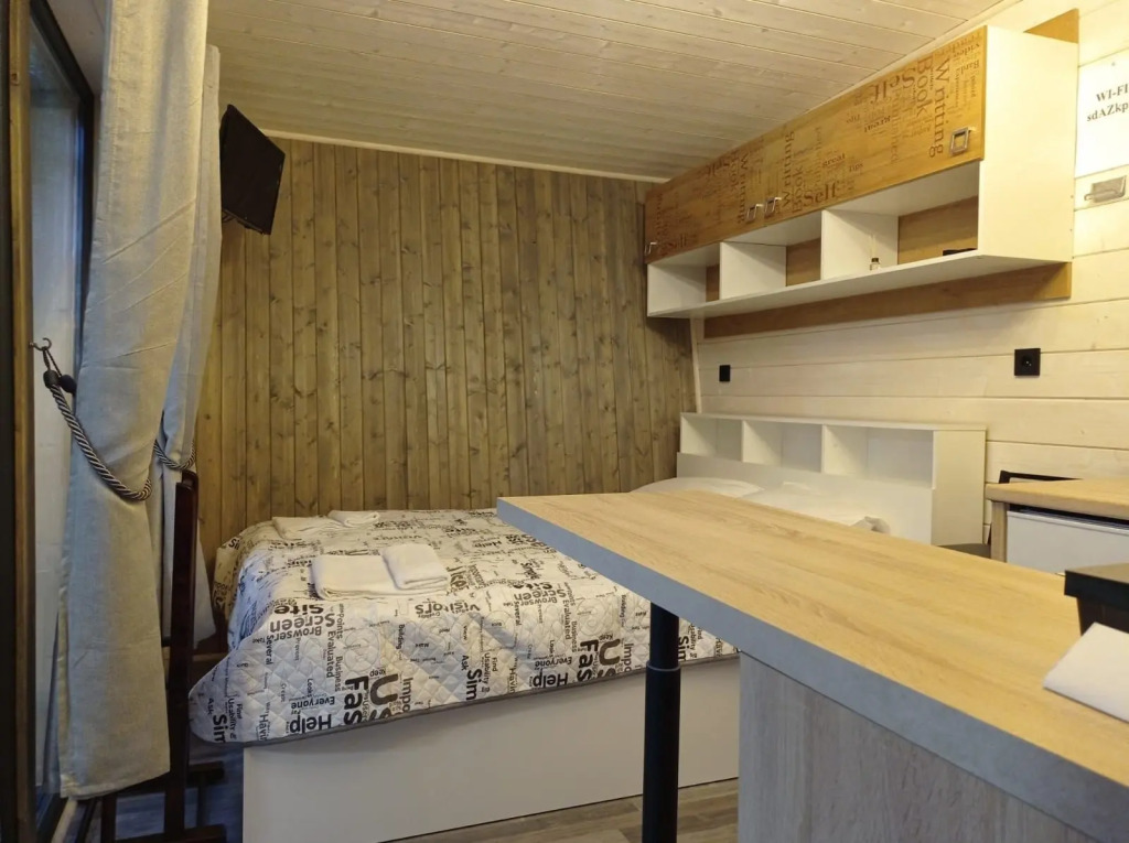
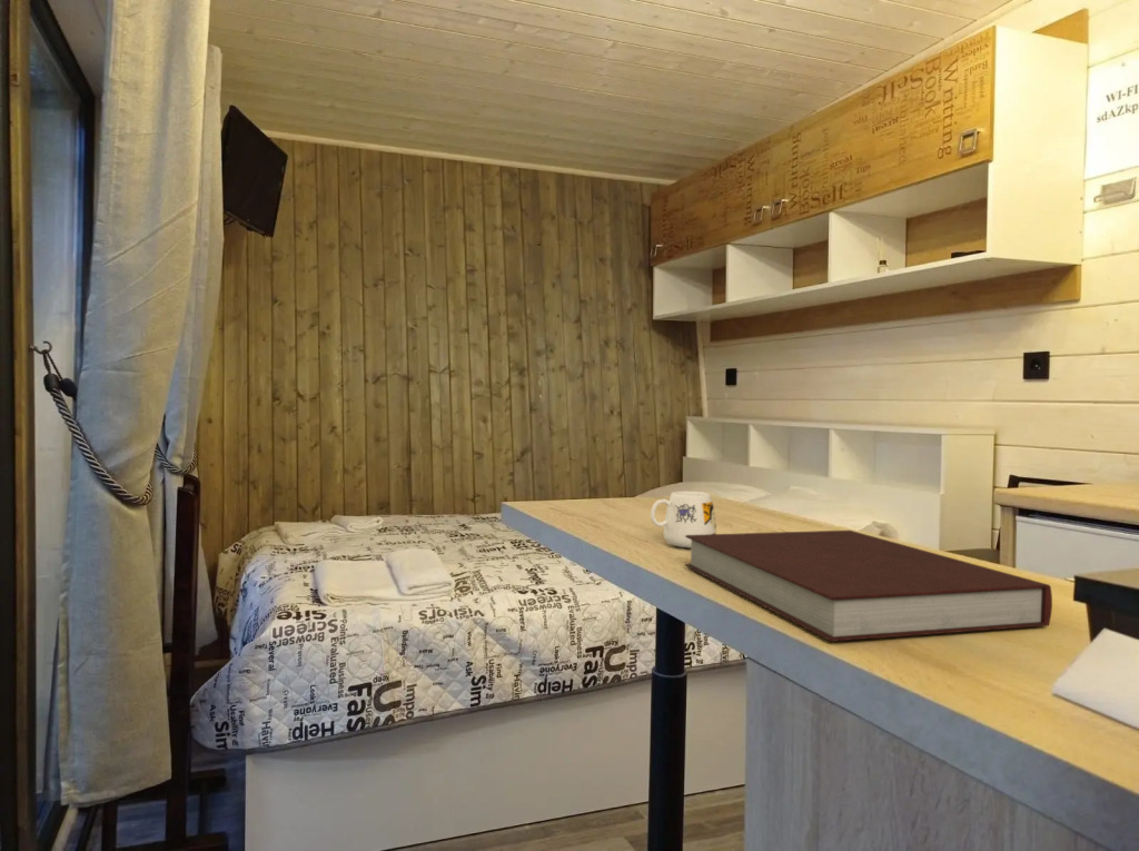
+ notebook (842, 574)
+ mug (676, 514)
